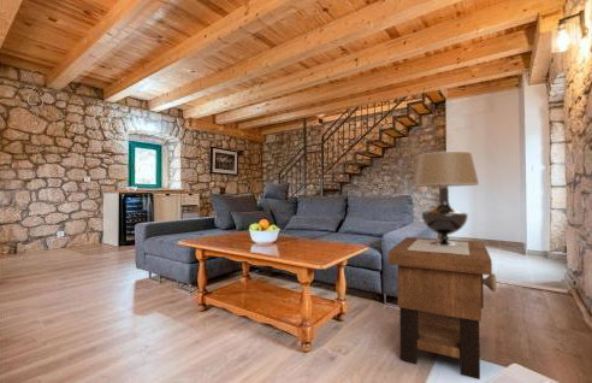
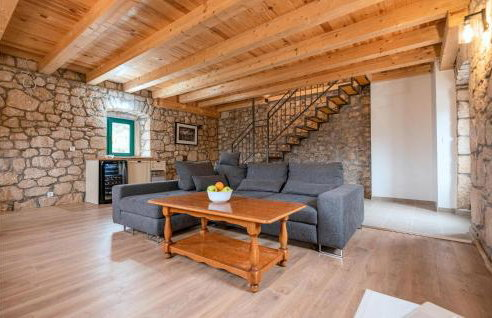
- side table (444, 295)
- table lamp (443, 199)
